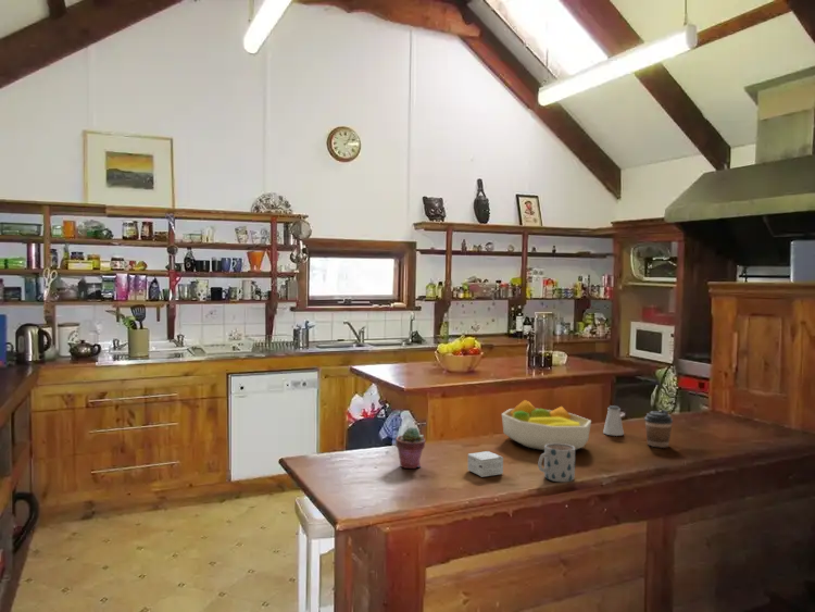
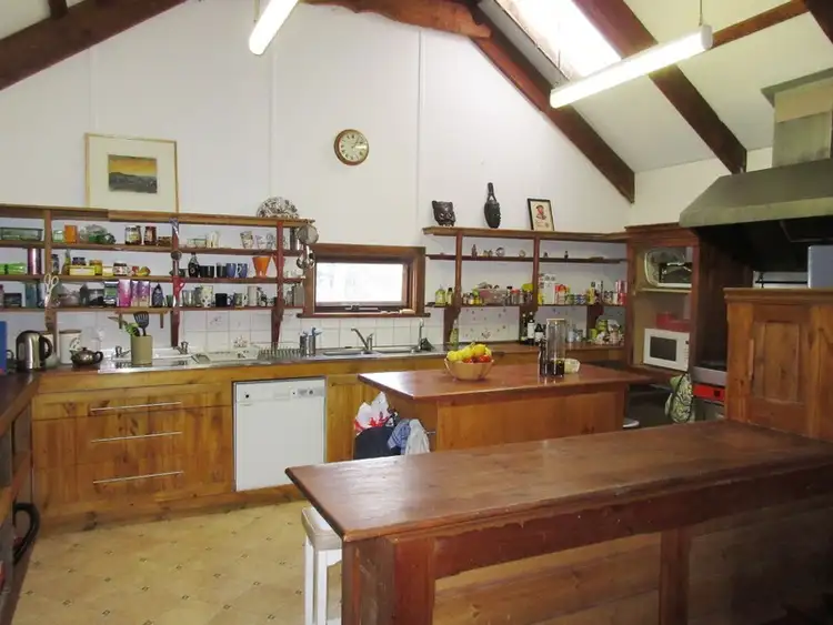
- coffee cup (657, 427)
- saltshaker (613, 420)
- mug (554, 462)
- fruit bowl (544, 424)
- potted succulent (410, 446)
- small box (485, 463)
